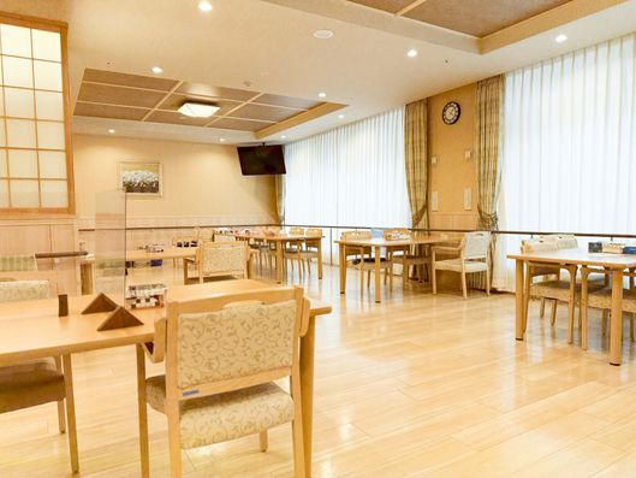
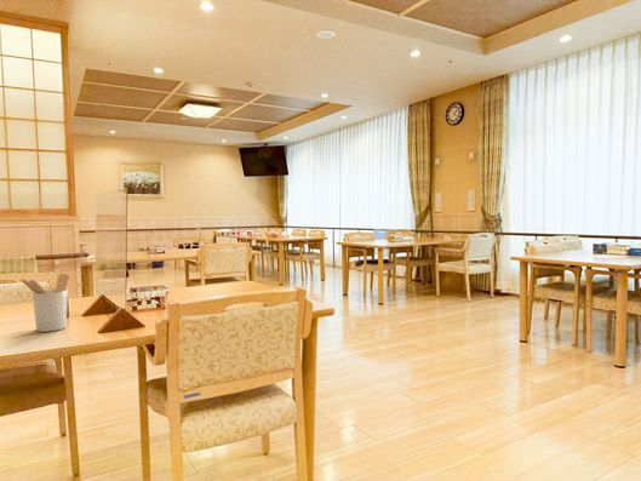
+ utensil holder (44, 302)
